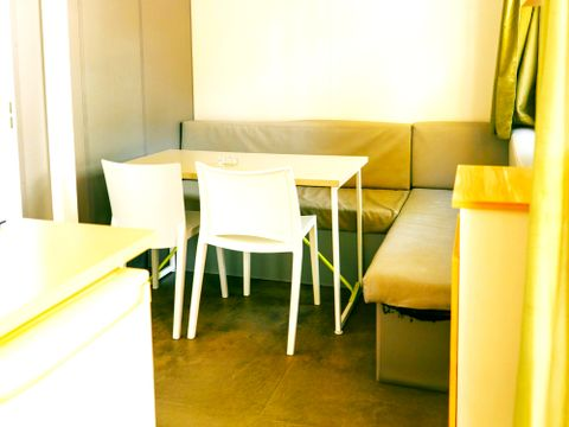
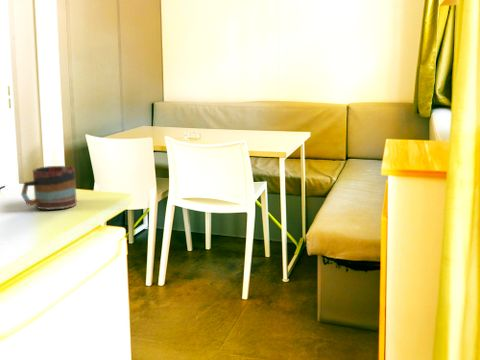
+ mug (51, 187)
